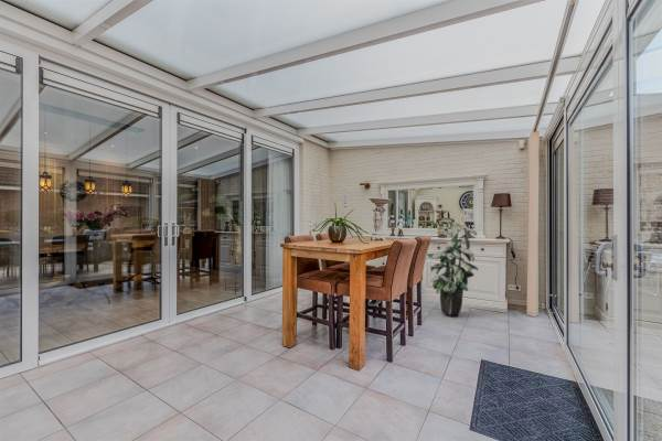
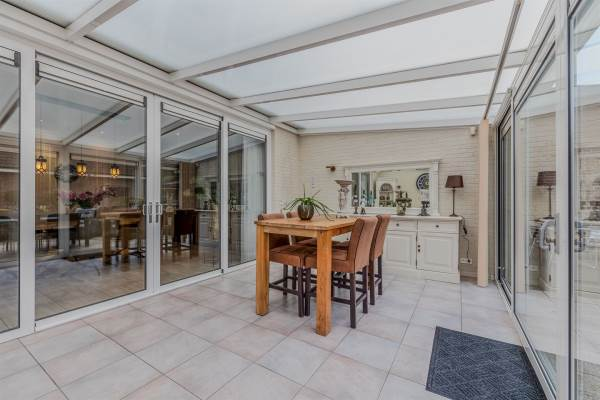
- indoor plant (450, 267)
